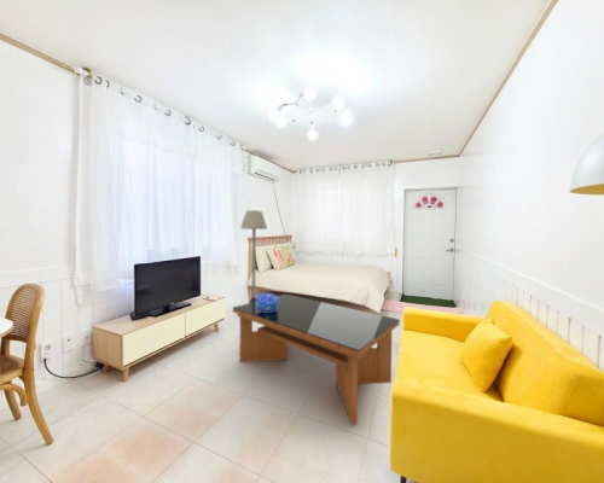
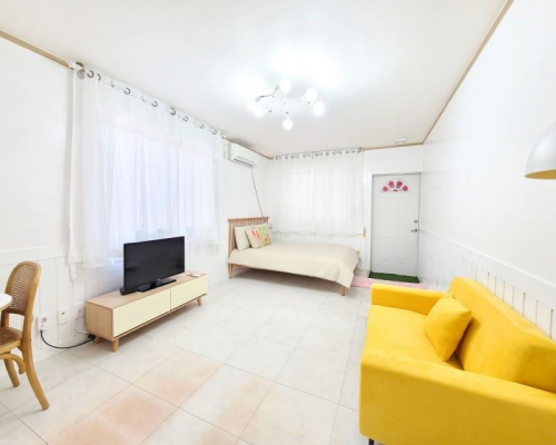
- floor lamp (254, 261)
- coffee table (309, 342)
- decorative box (267, 302)
